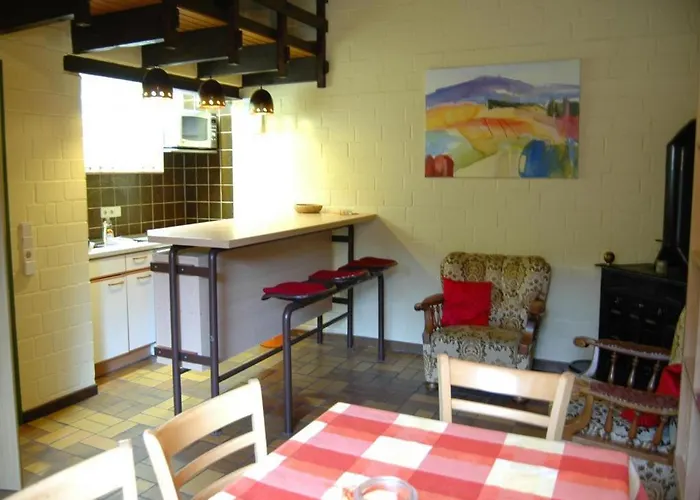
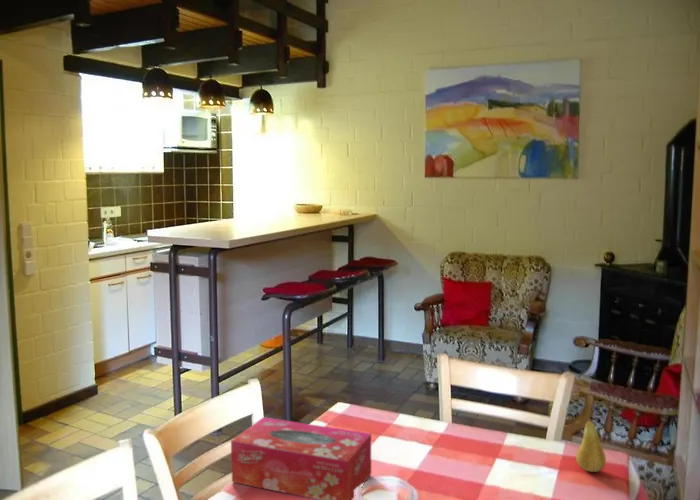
+ tissue box (302, 457)
+ fruit (591, 446)
